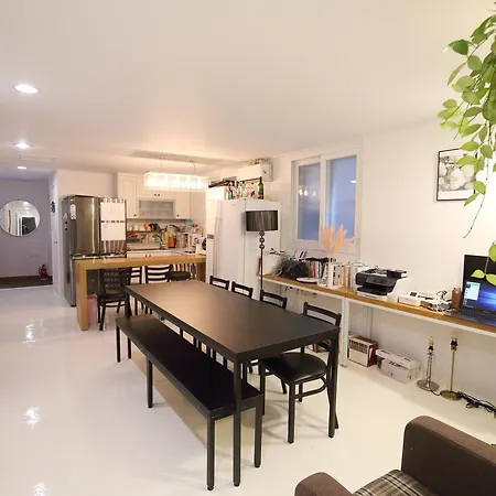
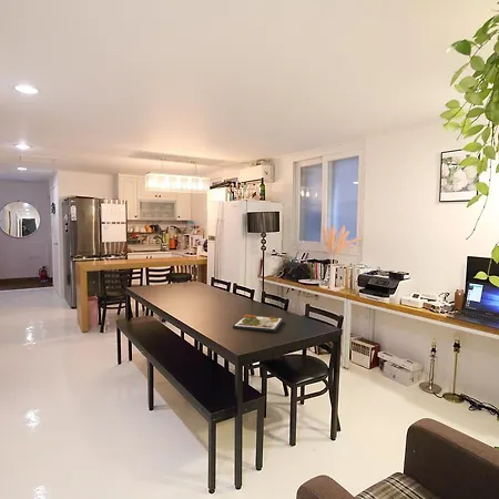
+ dinner plate (258, 320)
